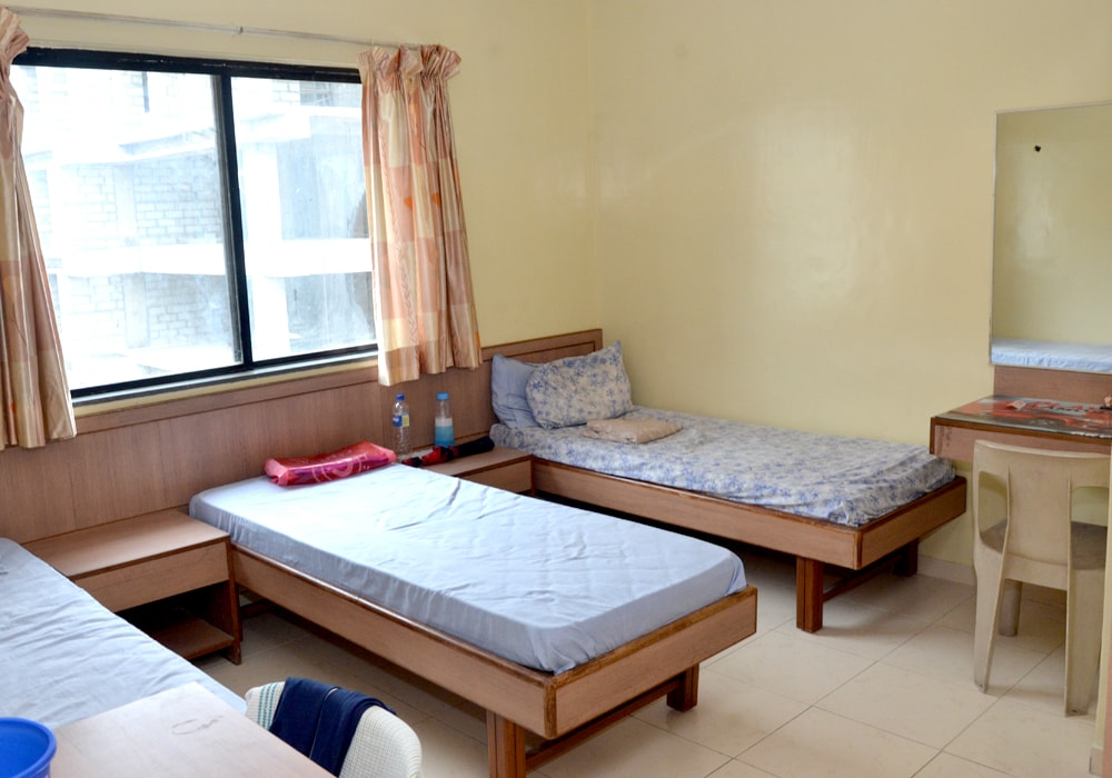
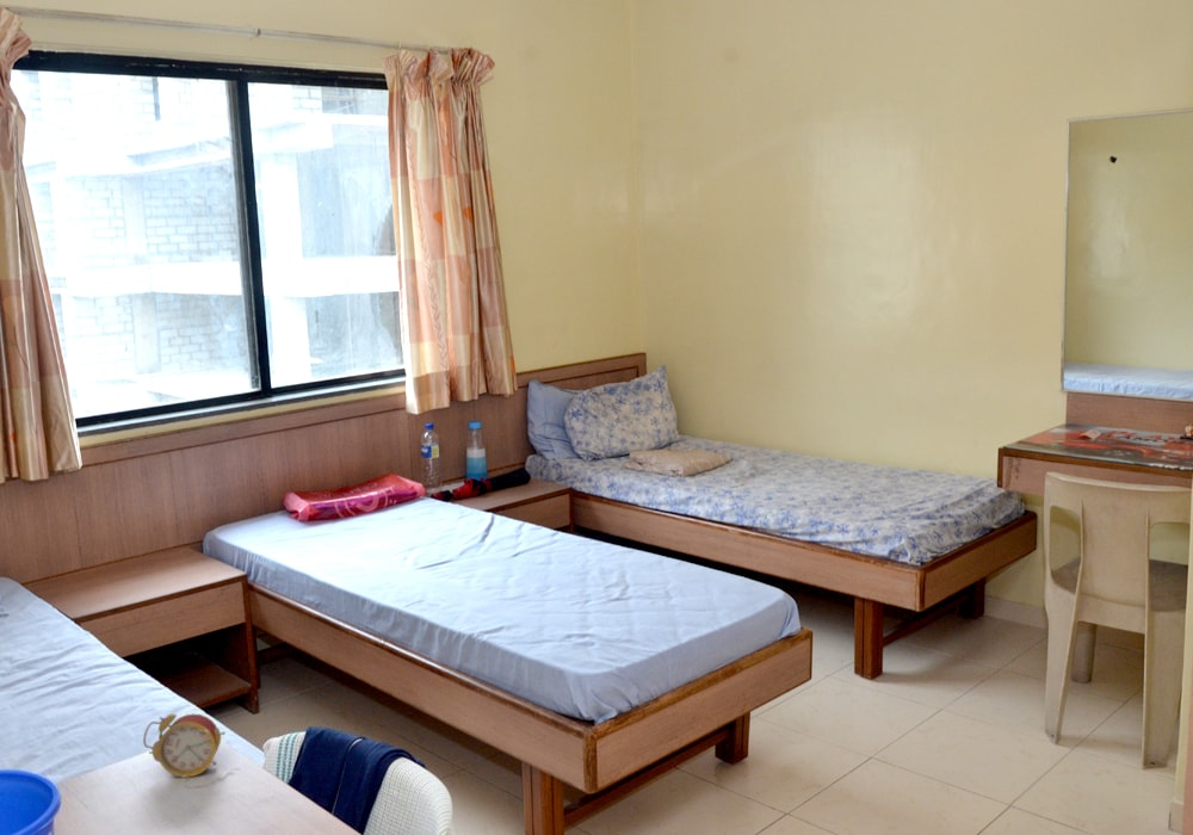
+ alarm clock (185, 742)
